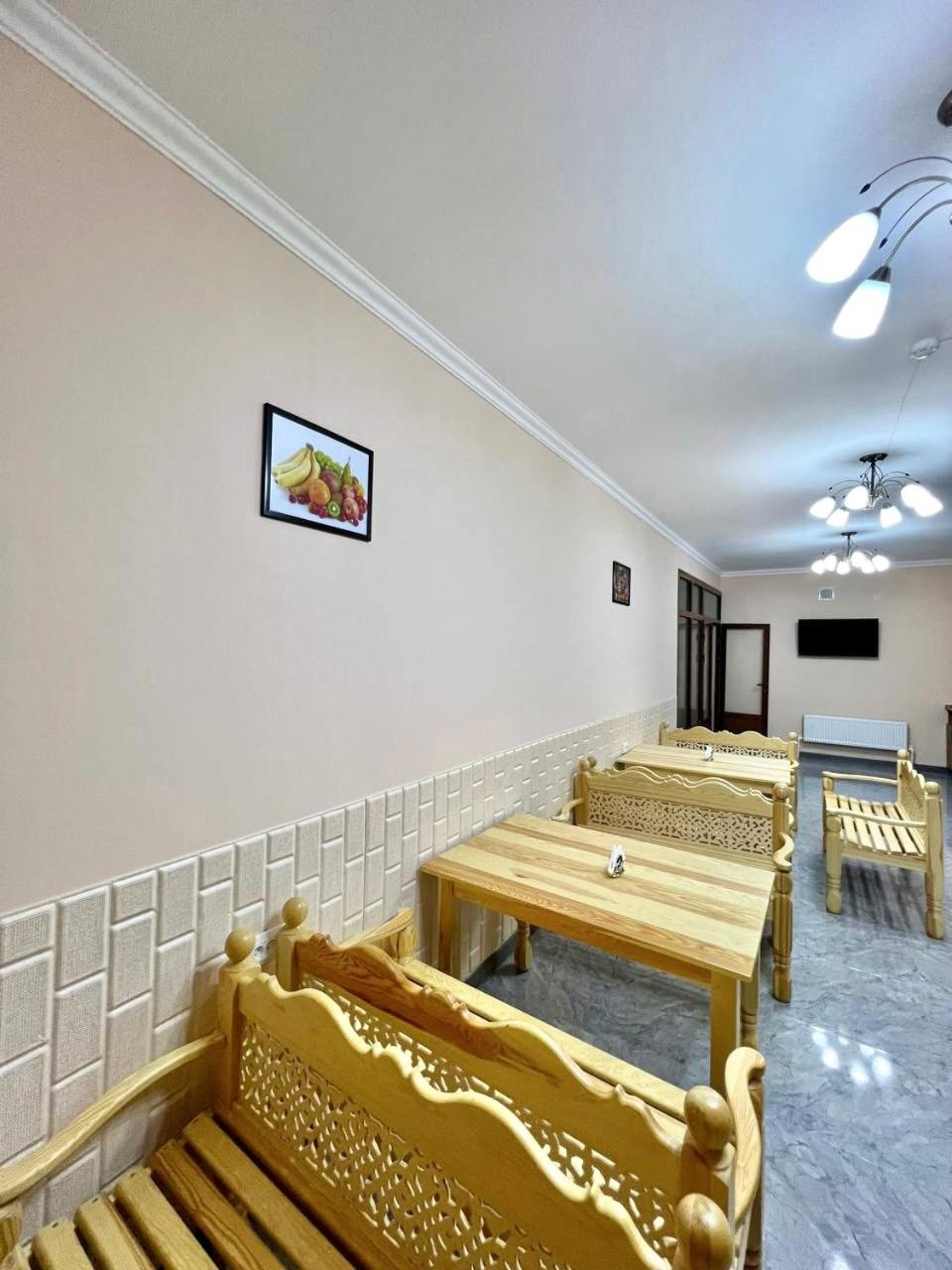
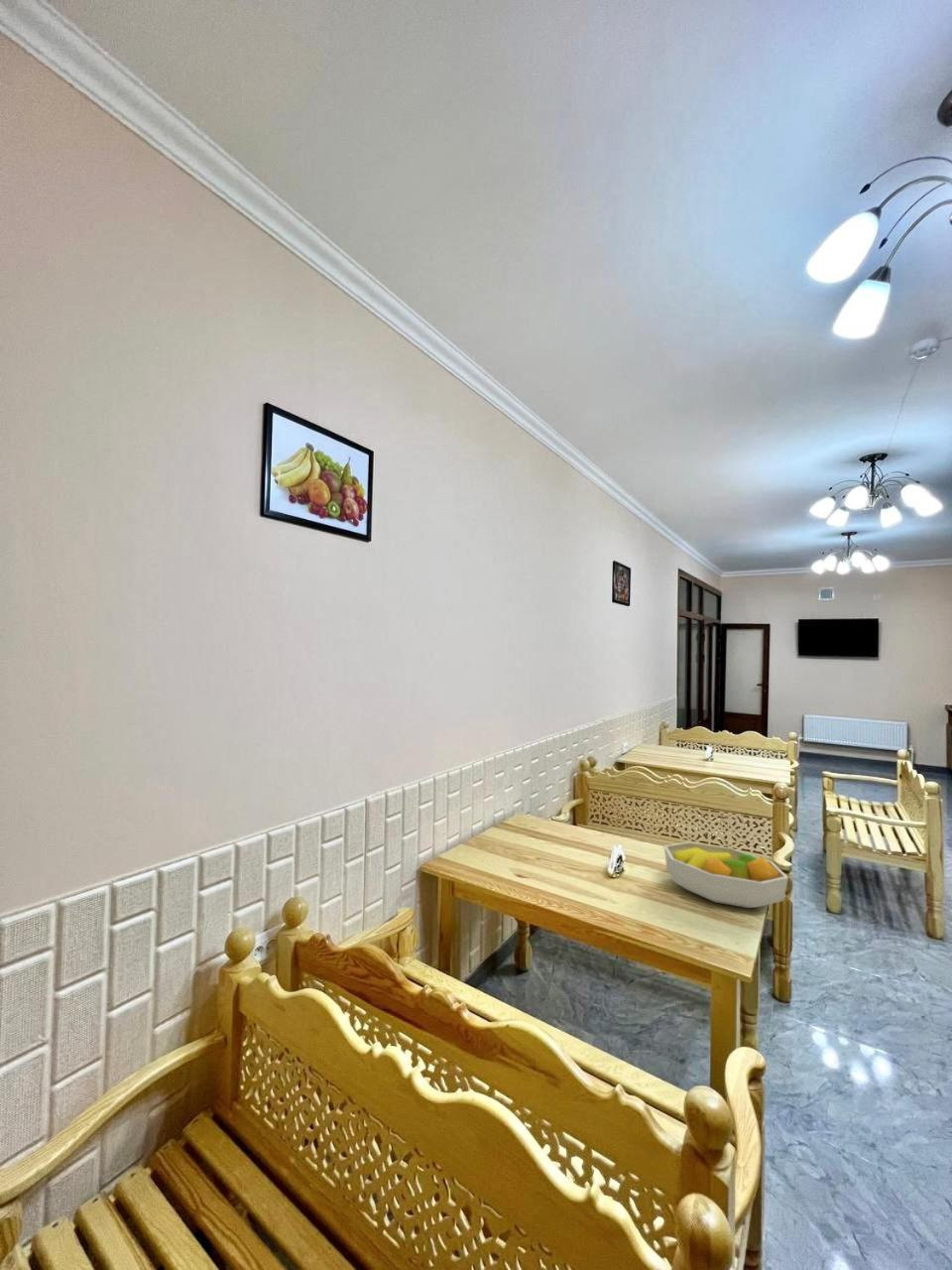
+ fruit bowl (721, 868)
